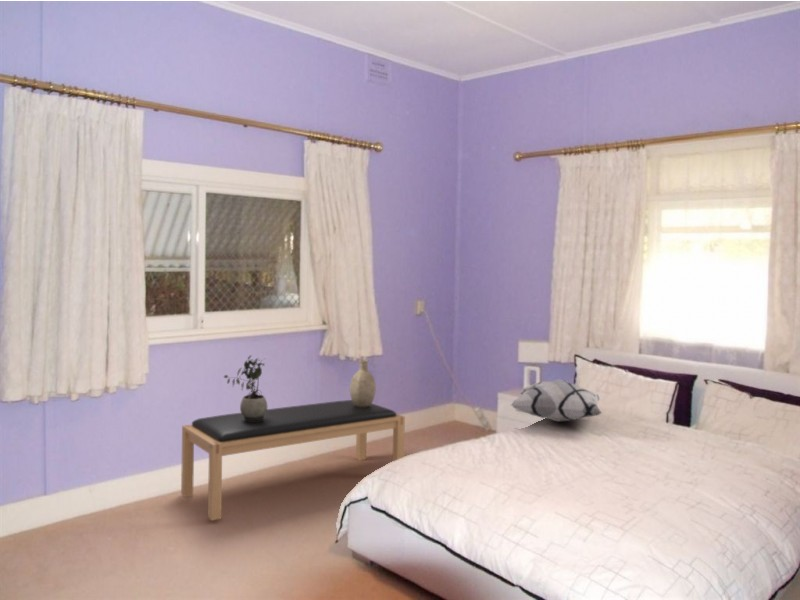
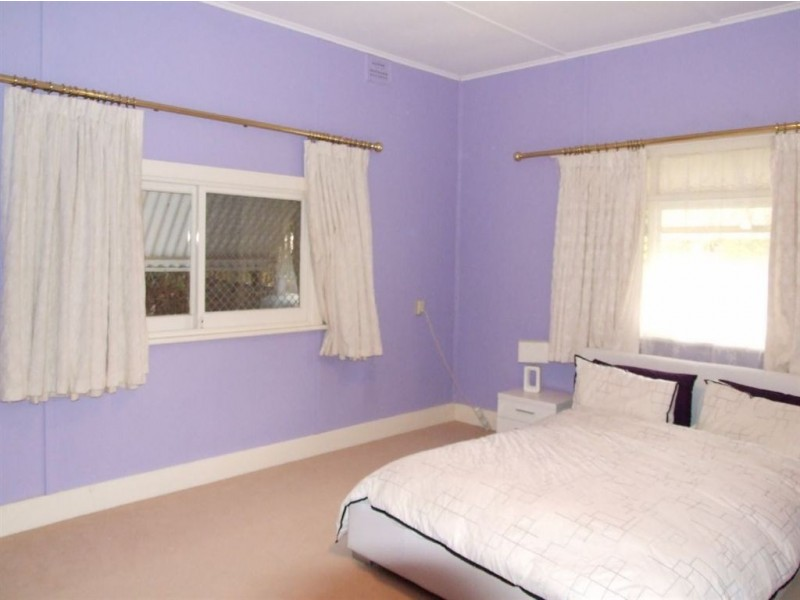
- bench (298, 443)
- potted plant (248, 387)
- decorative vase (362, 382)
- decorative pillow (558, 401)
